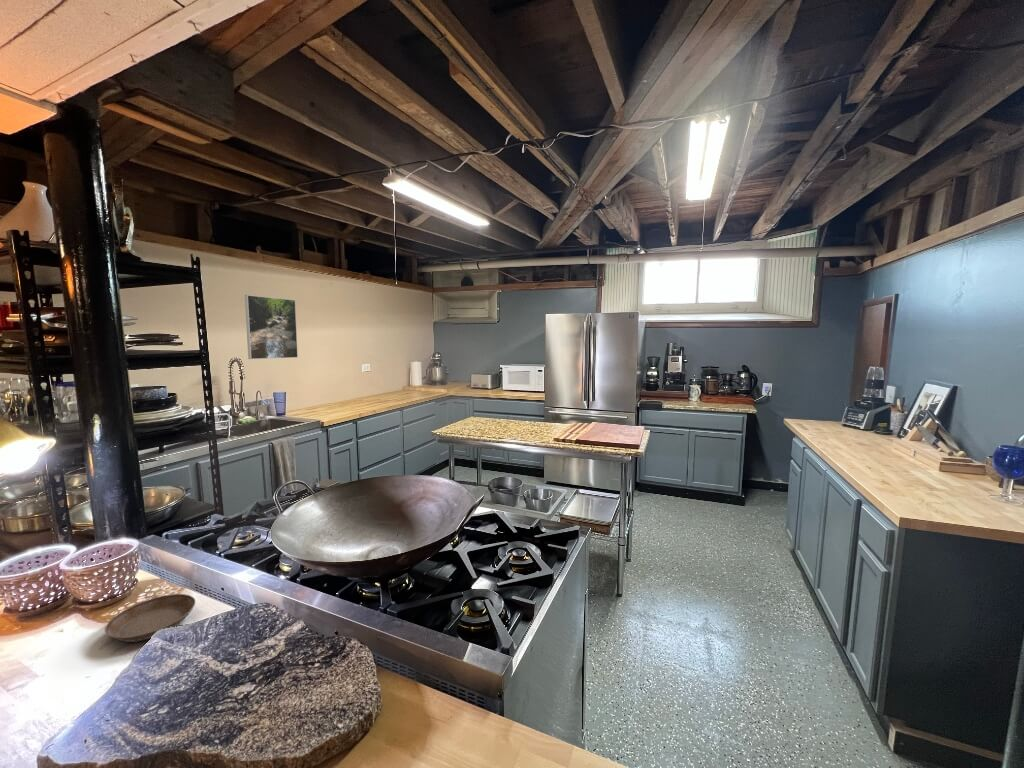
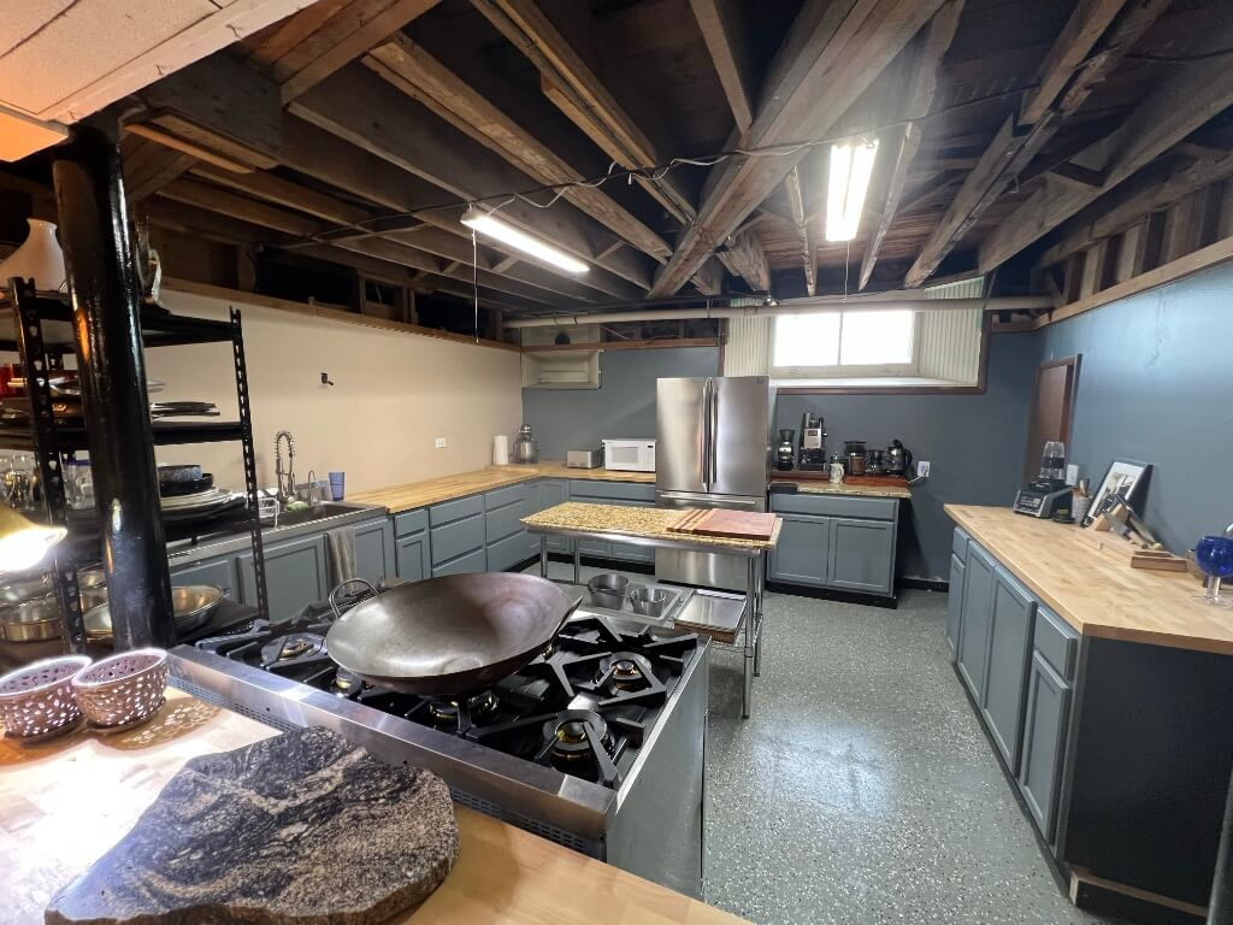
- saucer (152, 619)
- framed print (272, 328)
